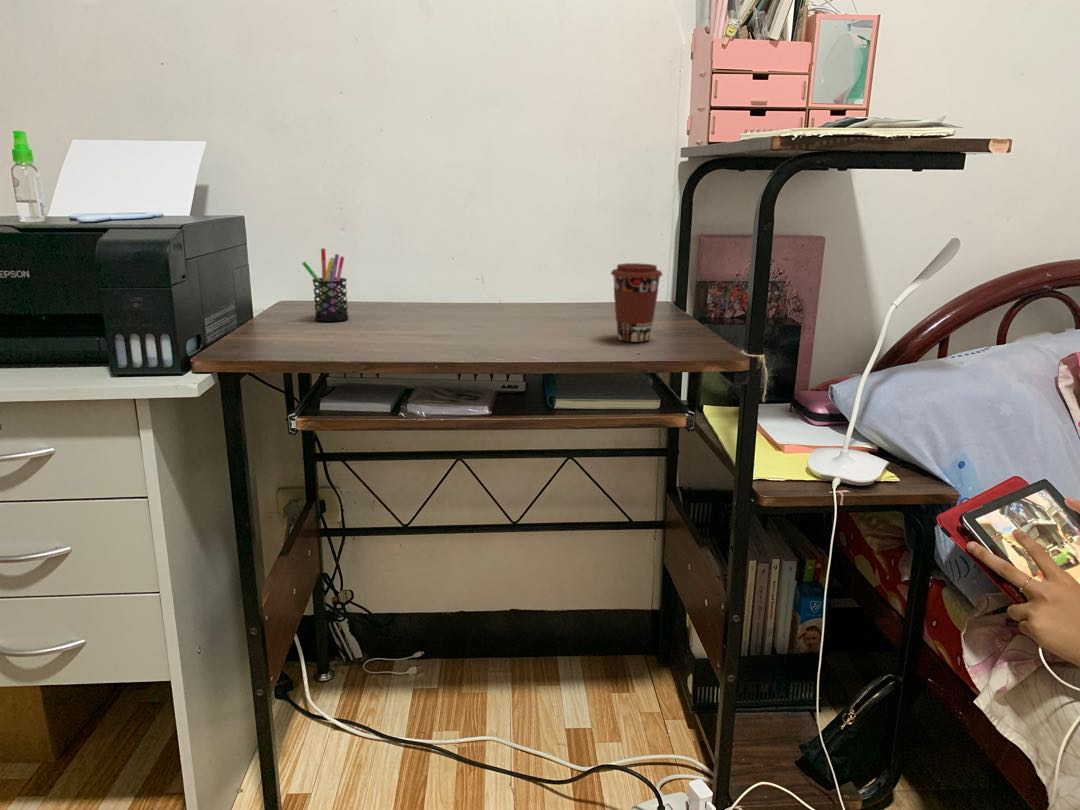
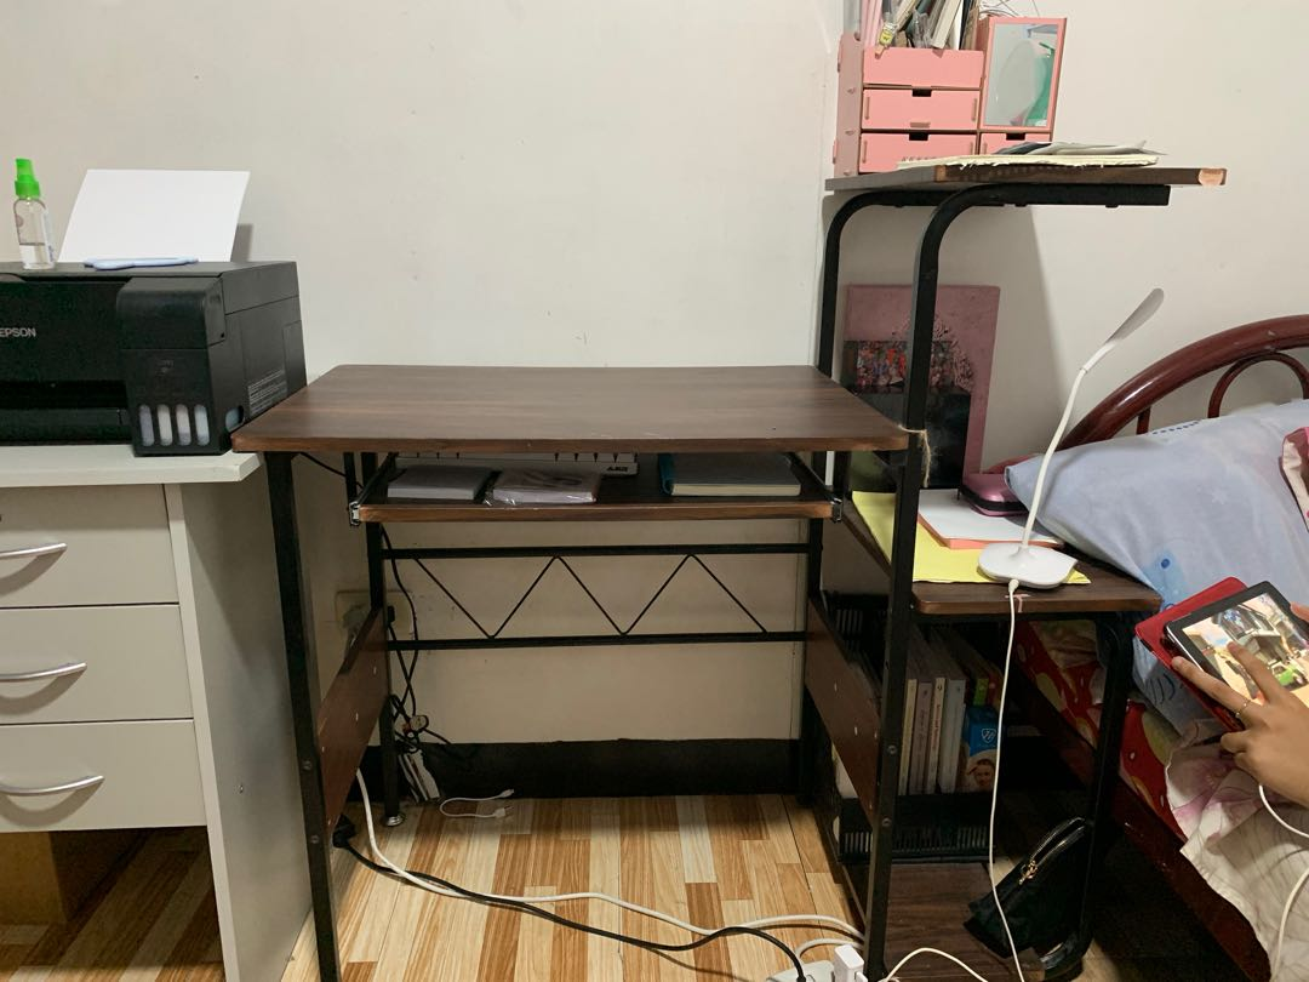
- pen holder (325, 284)
- coffee cup (635, 302)
